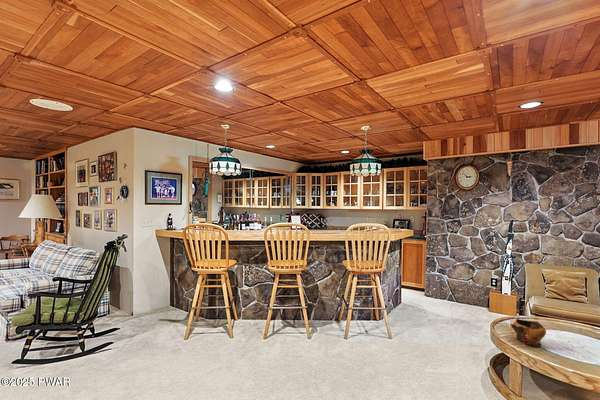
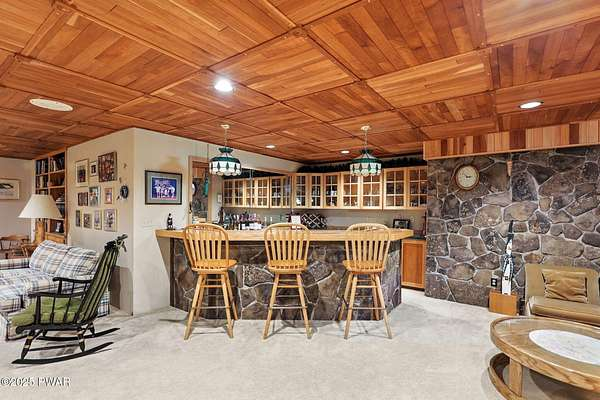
- decorative bowl (528, 332)
